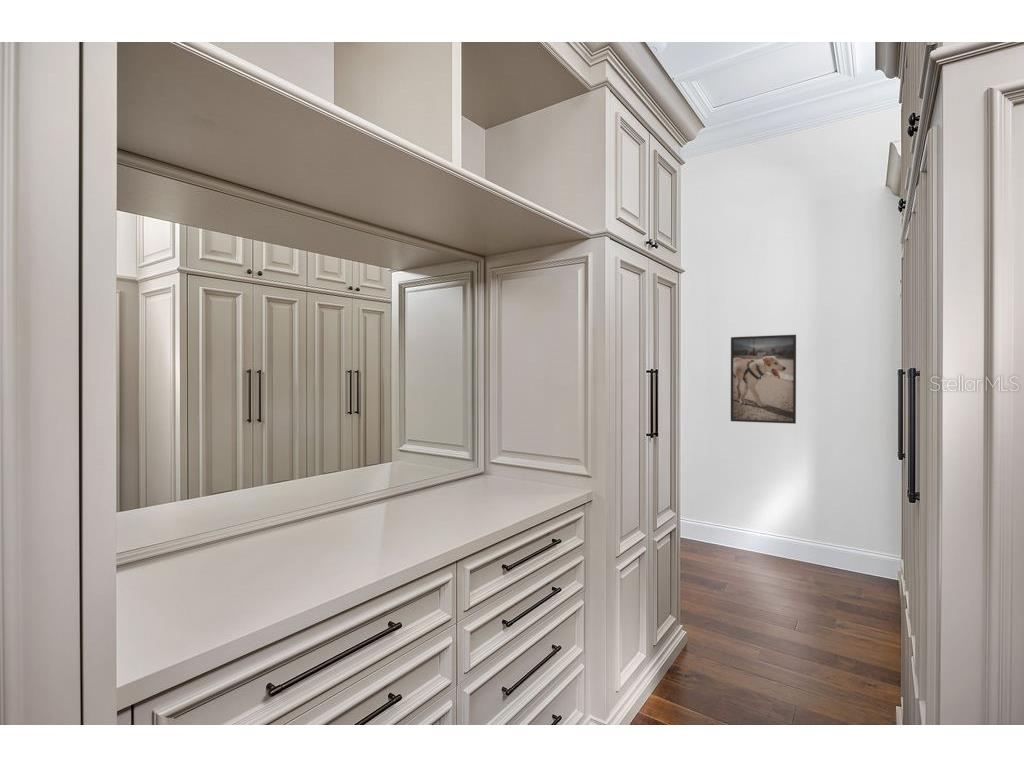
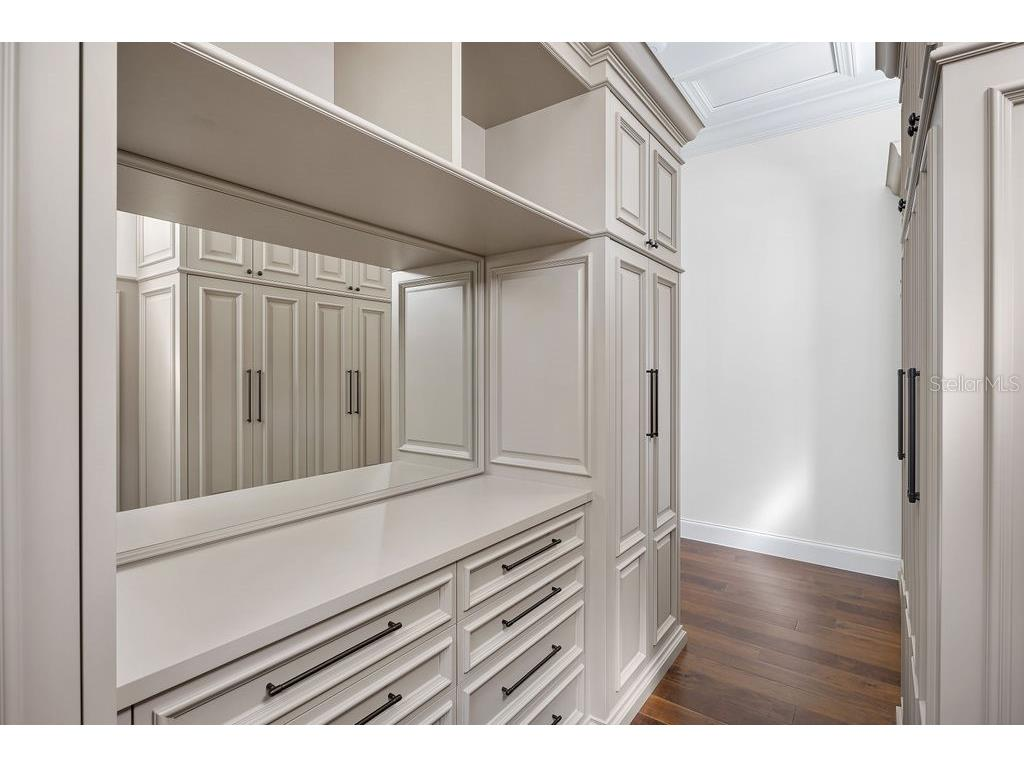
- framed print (762, 379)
